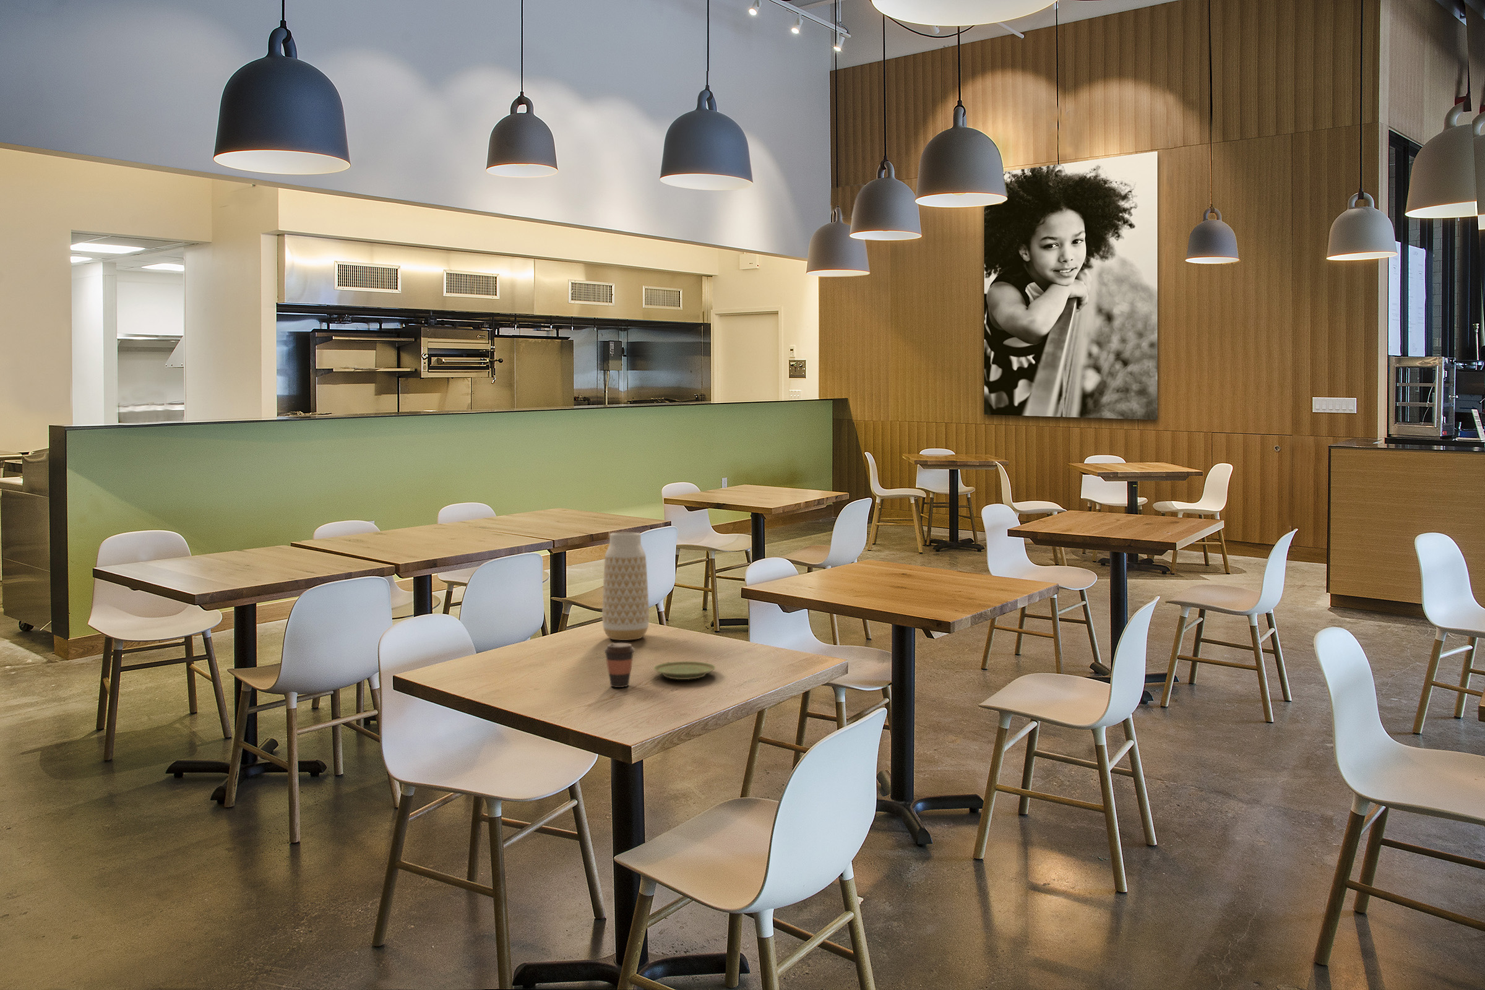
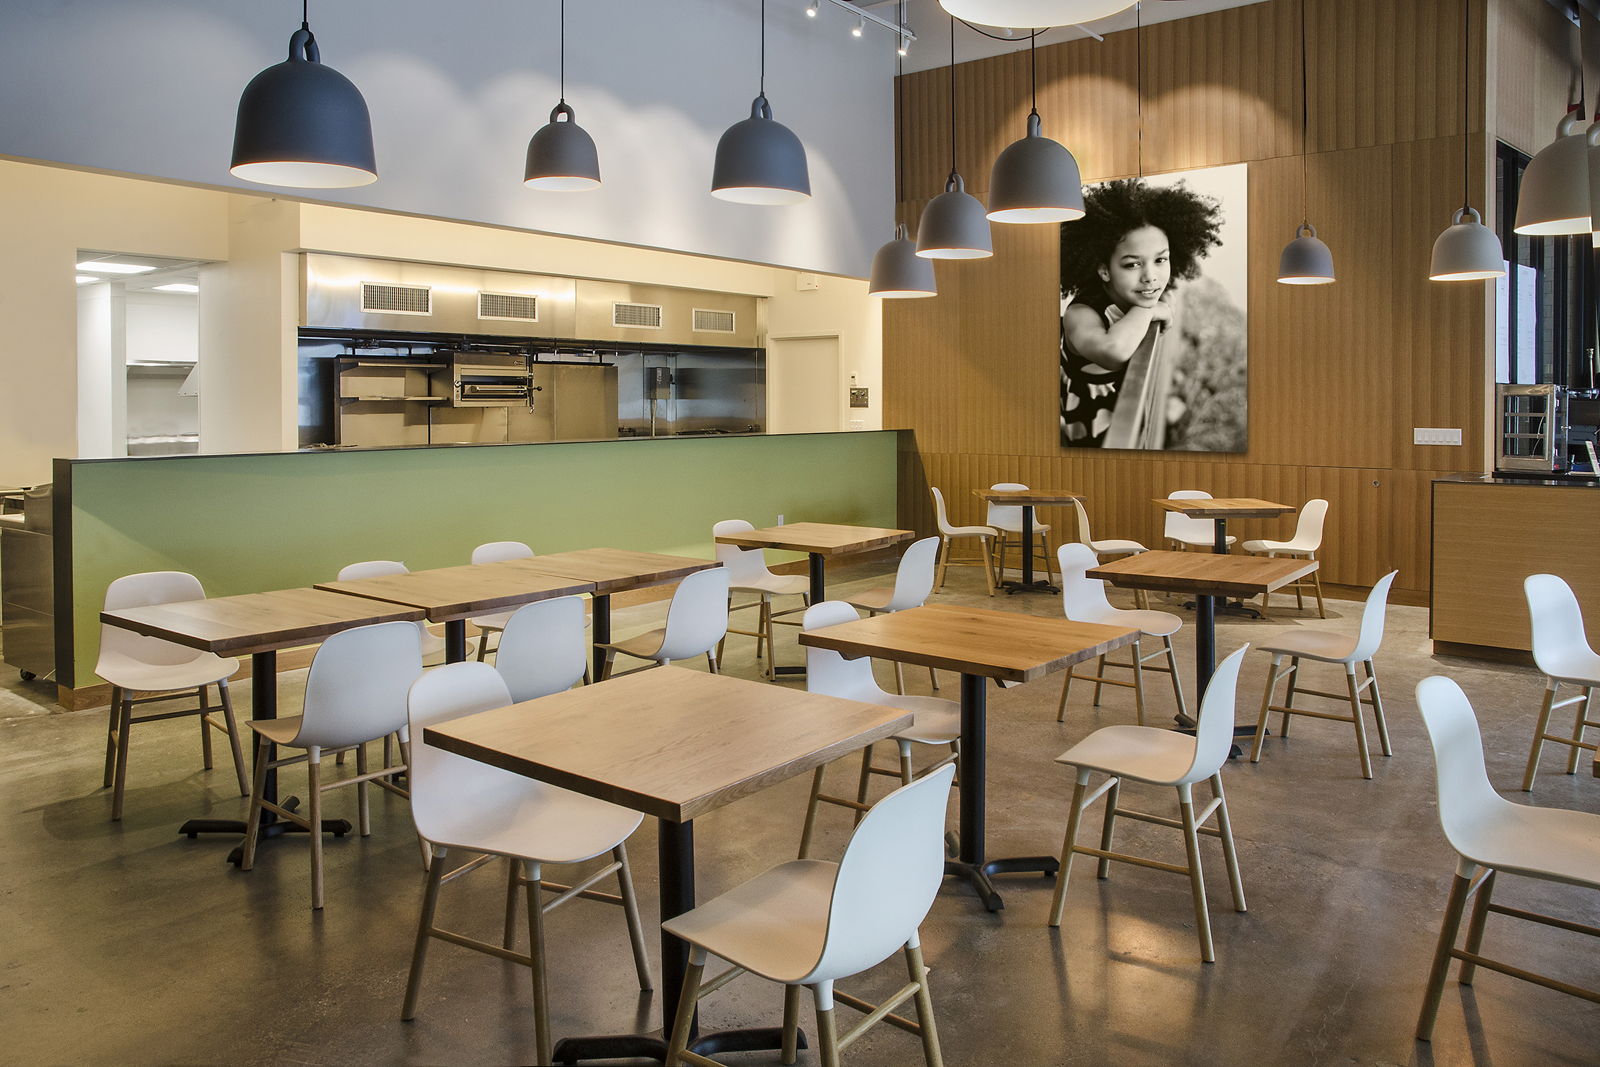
- coffee cup (620, 665)
- vase (625, 586)
- plate (684, 671)
